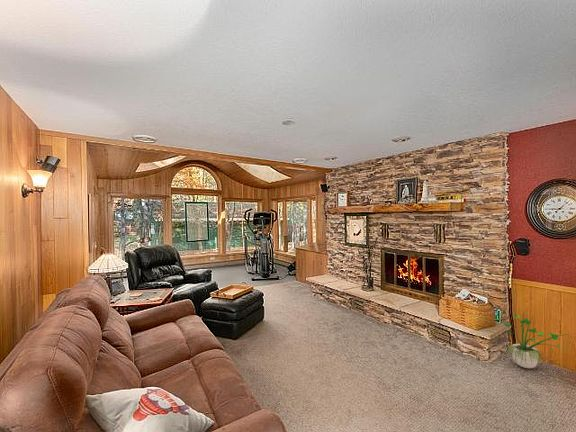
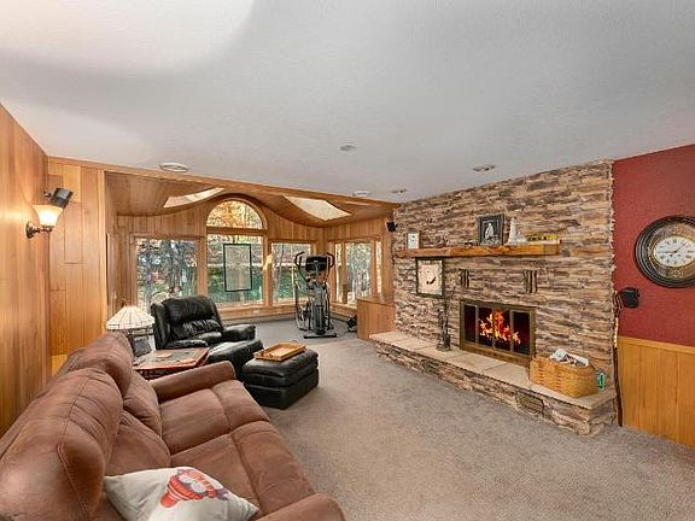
- potted plant (536, 339)
